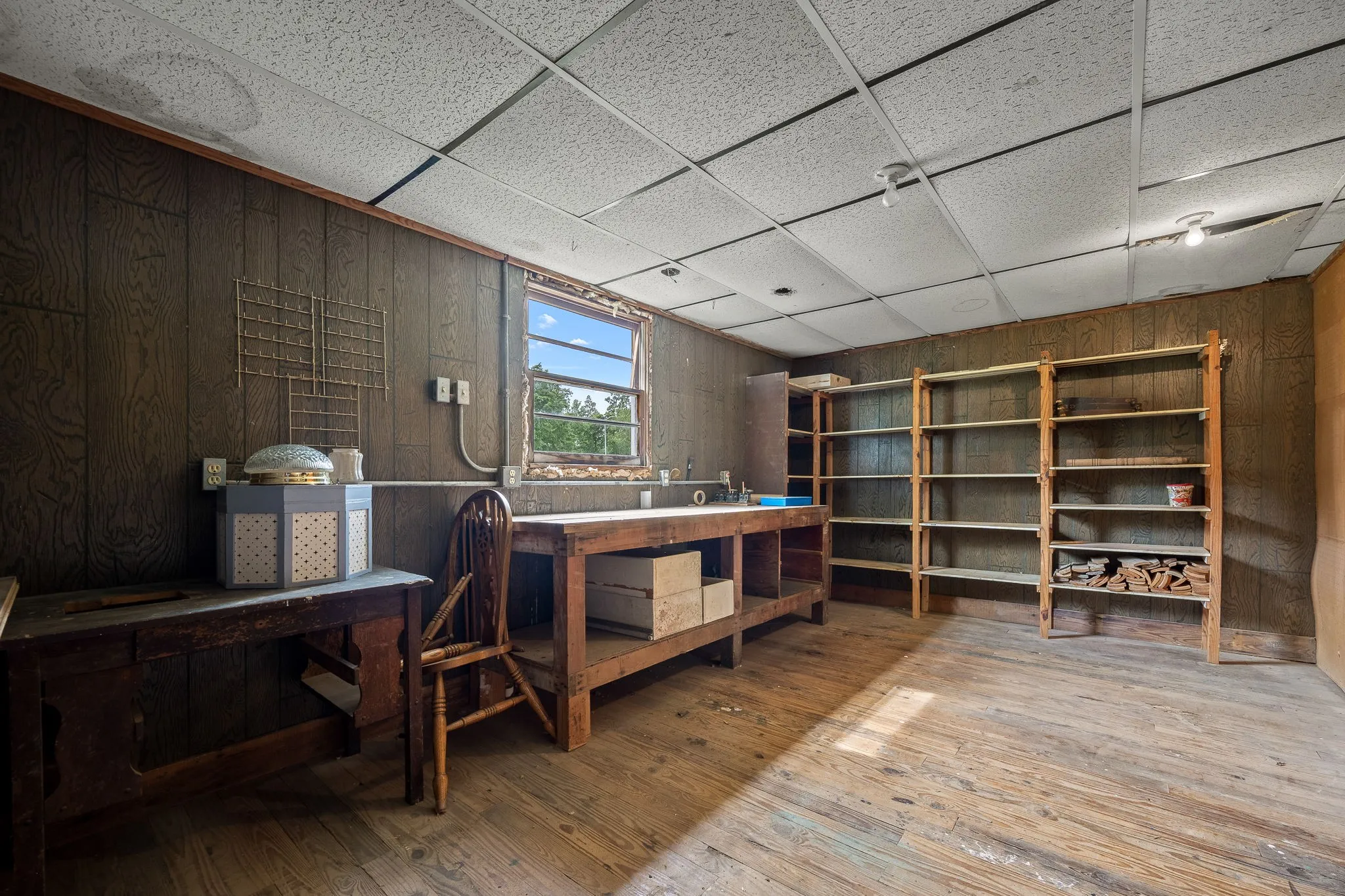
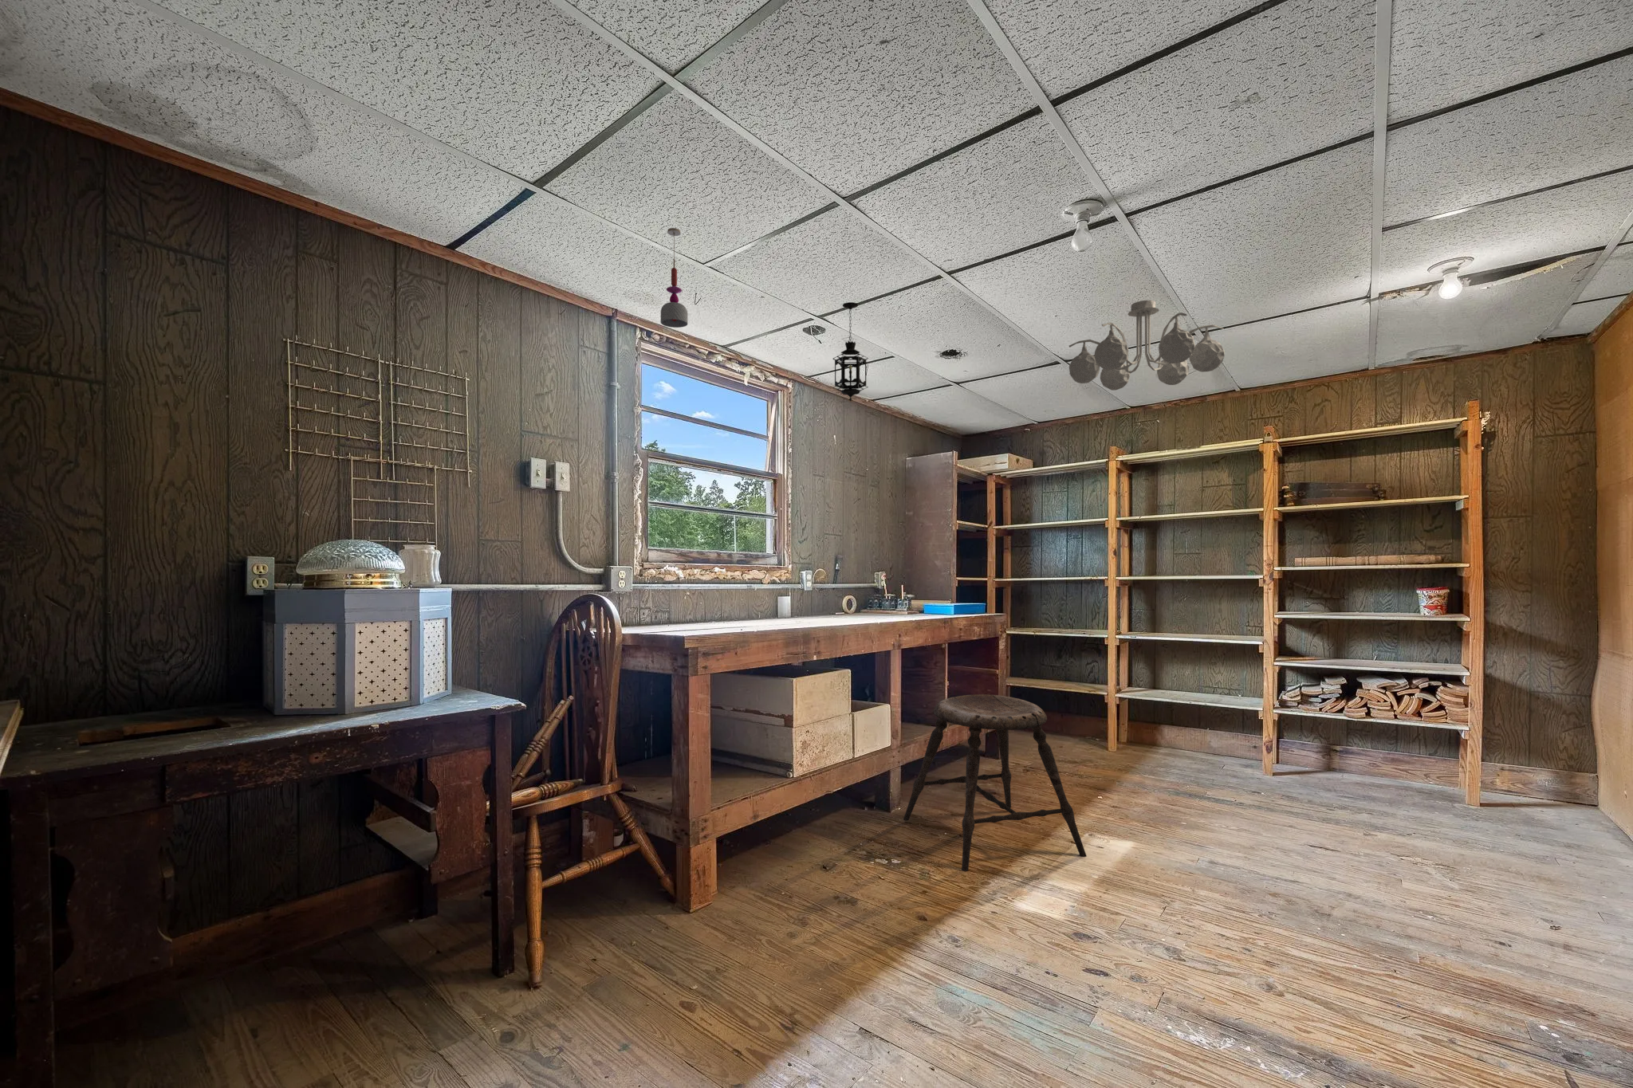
+ ceiling light fixture (1141, 340)
+ stool (988, 775)
+ pendant light (674, 277)
+ hanging lantern (850, 352)
